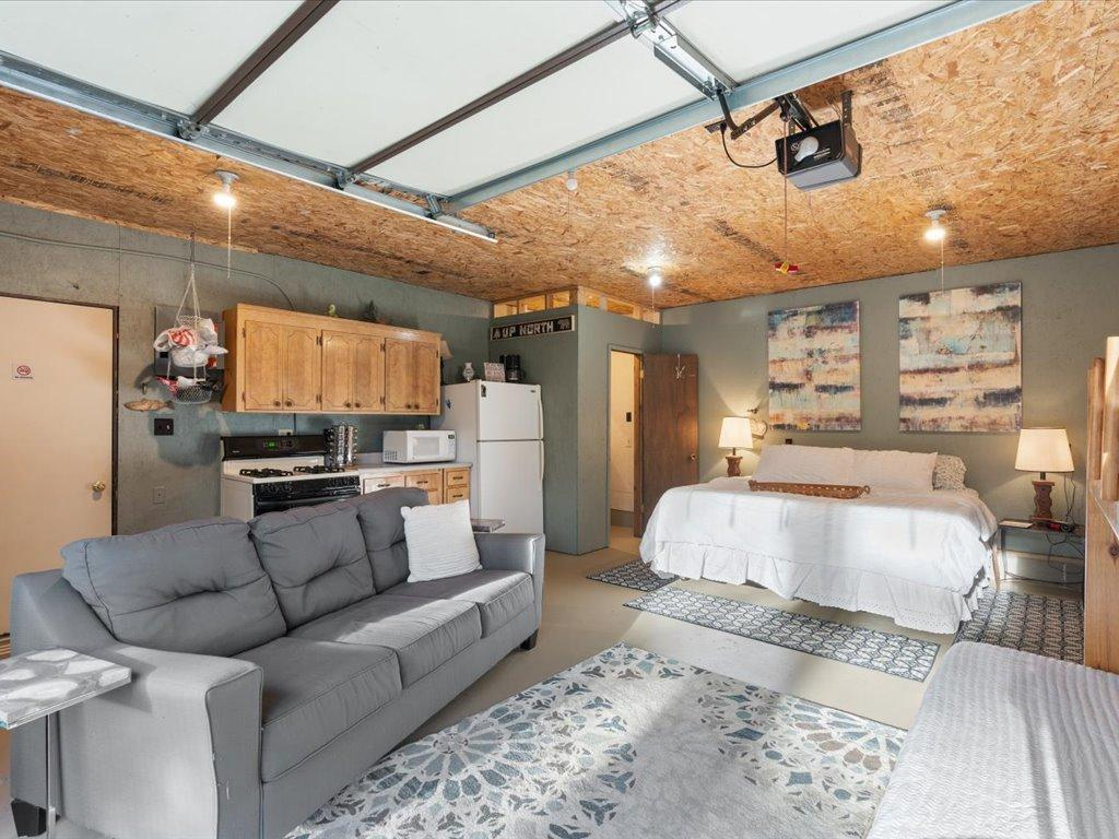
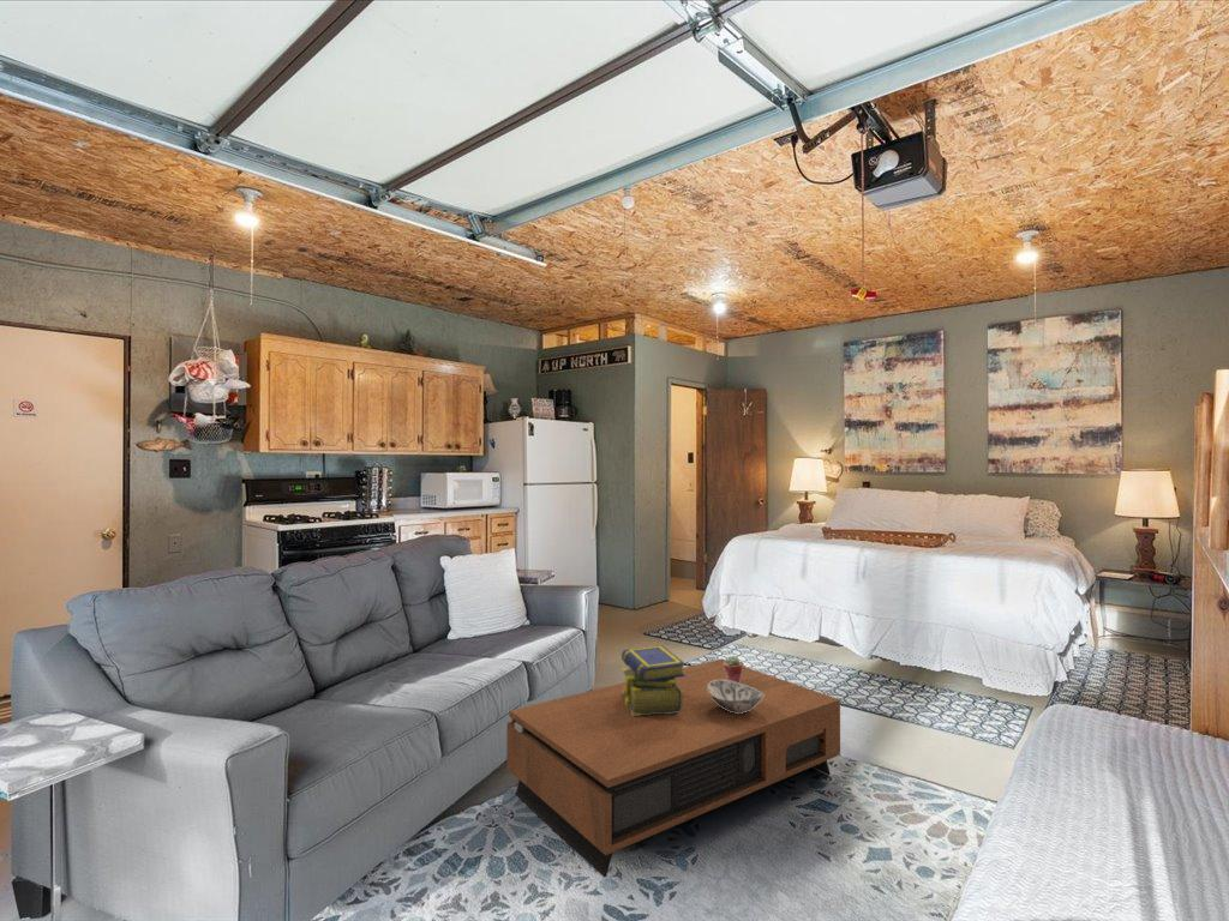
+ stack of books (653, 678)
+ decorative bowl (735, 698)
+ coffee table (676, 744)
+ potted succulent (733, 668)
